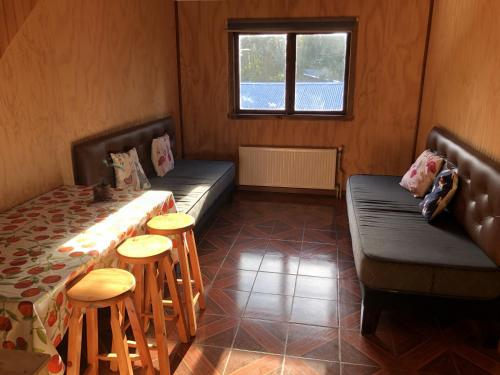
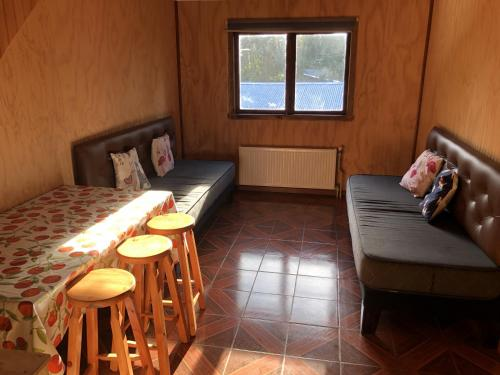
- potted plant (104, 176)
